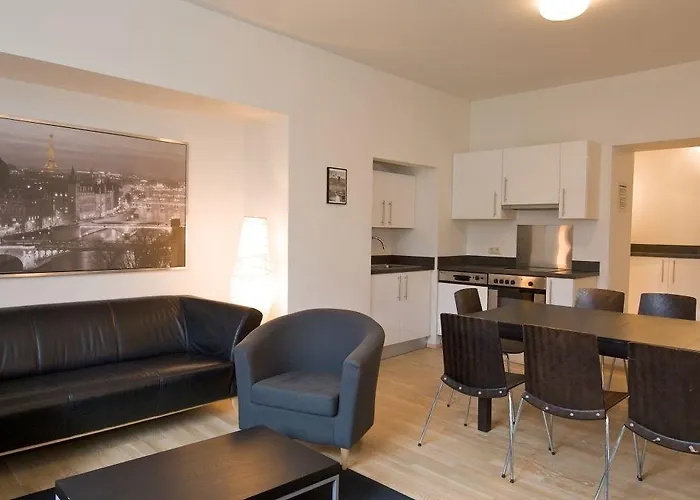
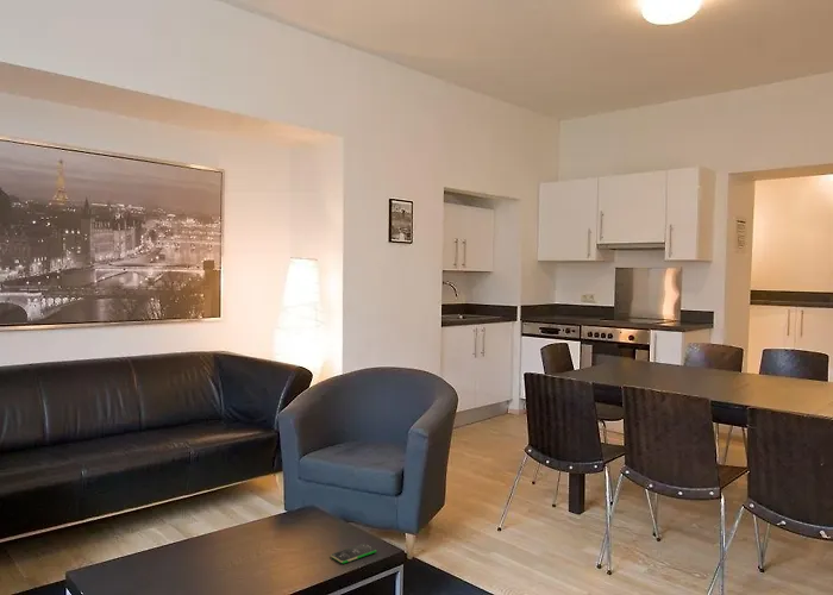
+ smartphone (353, 552)
